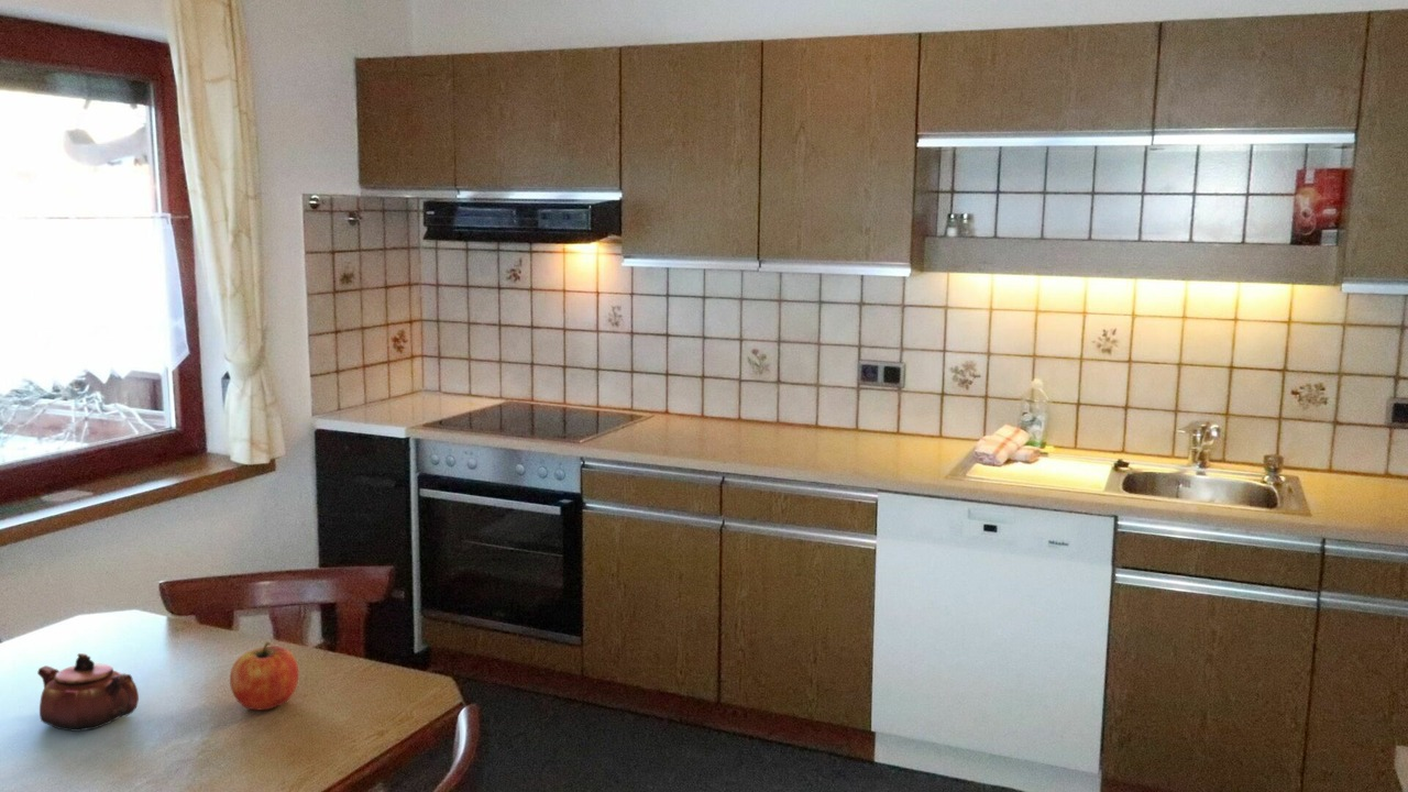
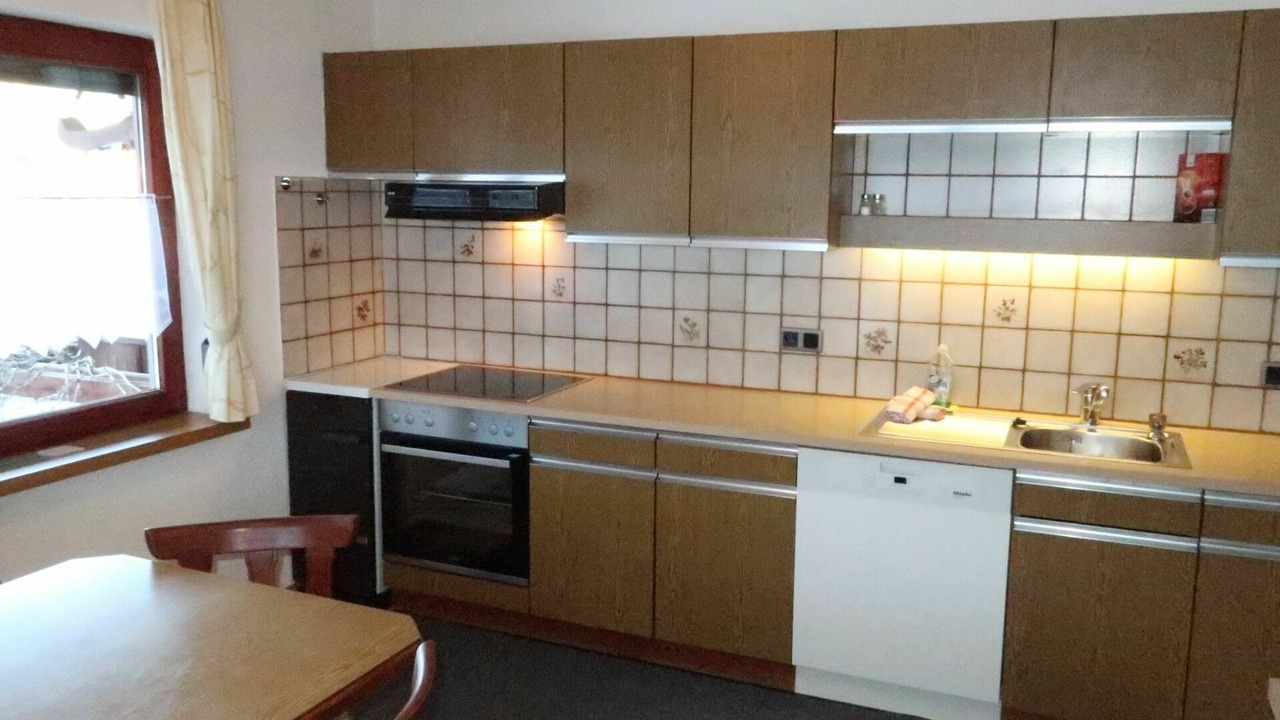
- teapot (86, 686)
- fruit (264, 674)
